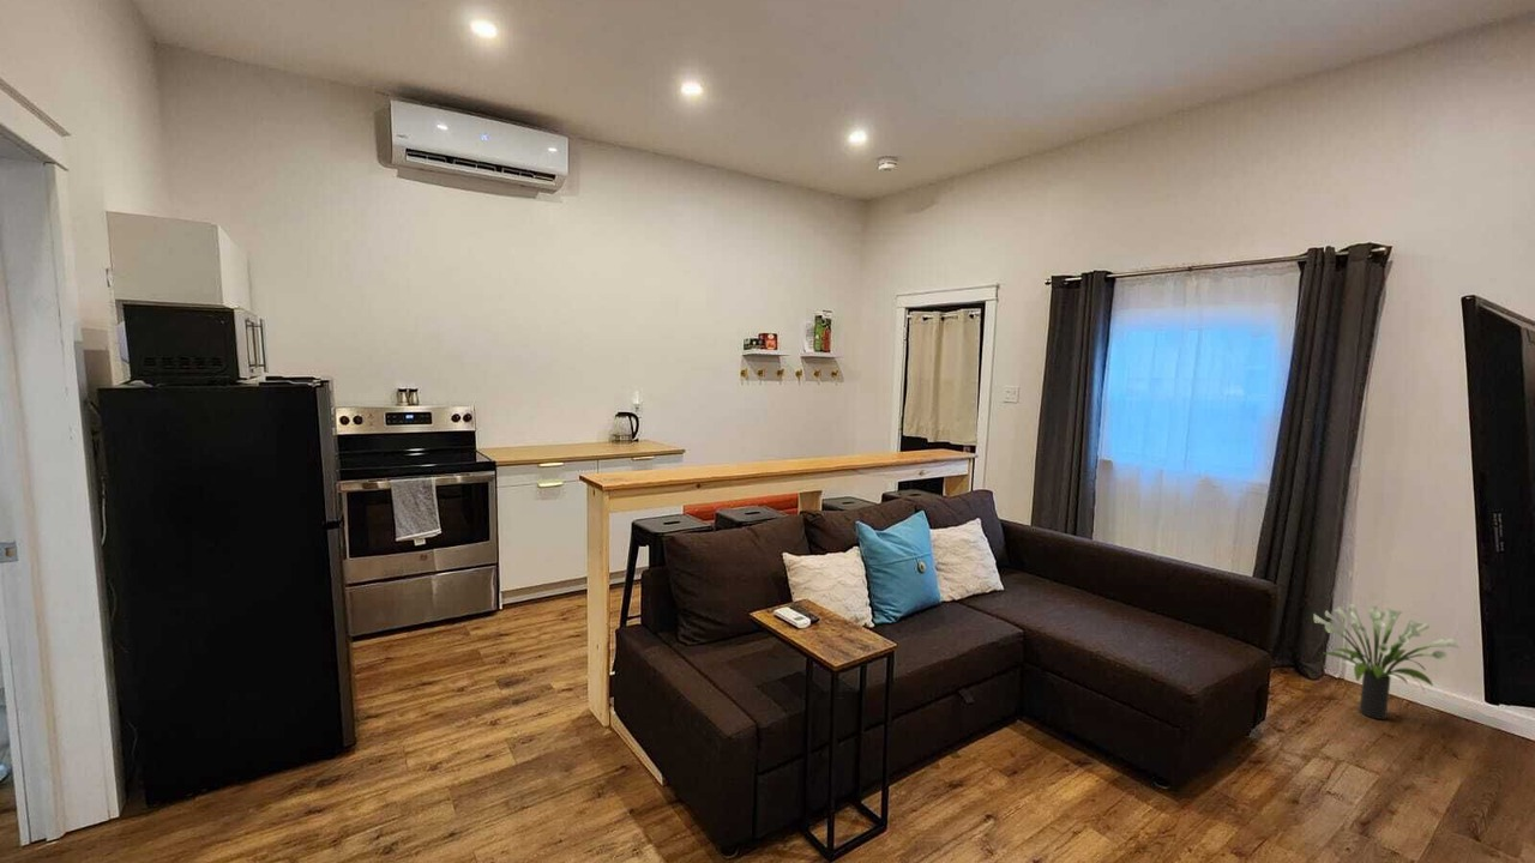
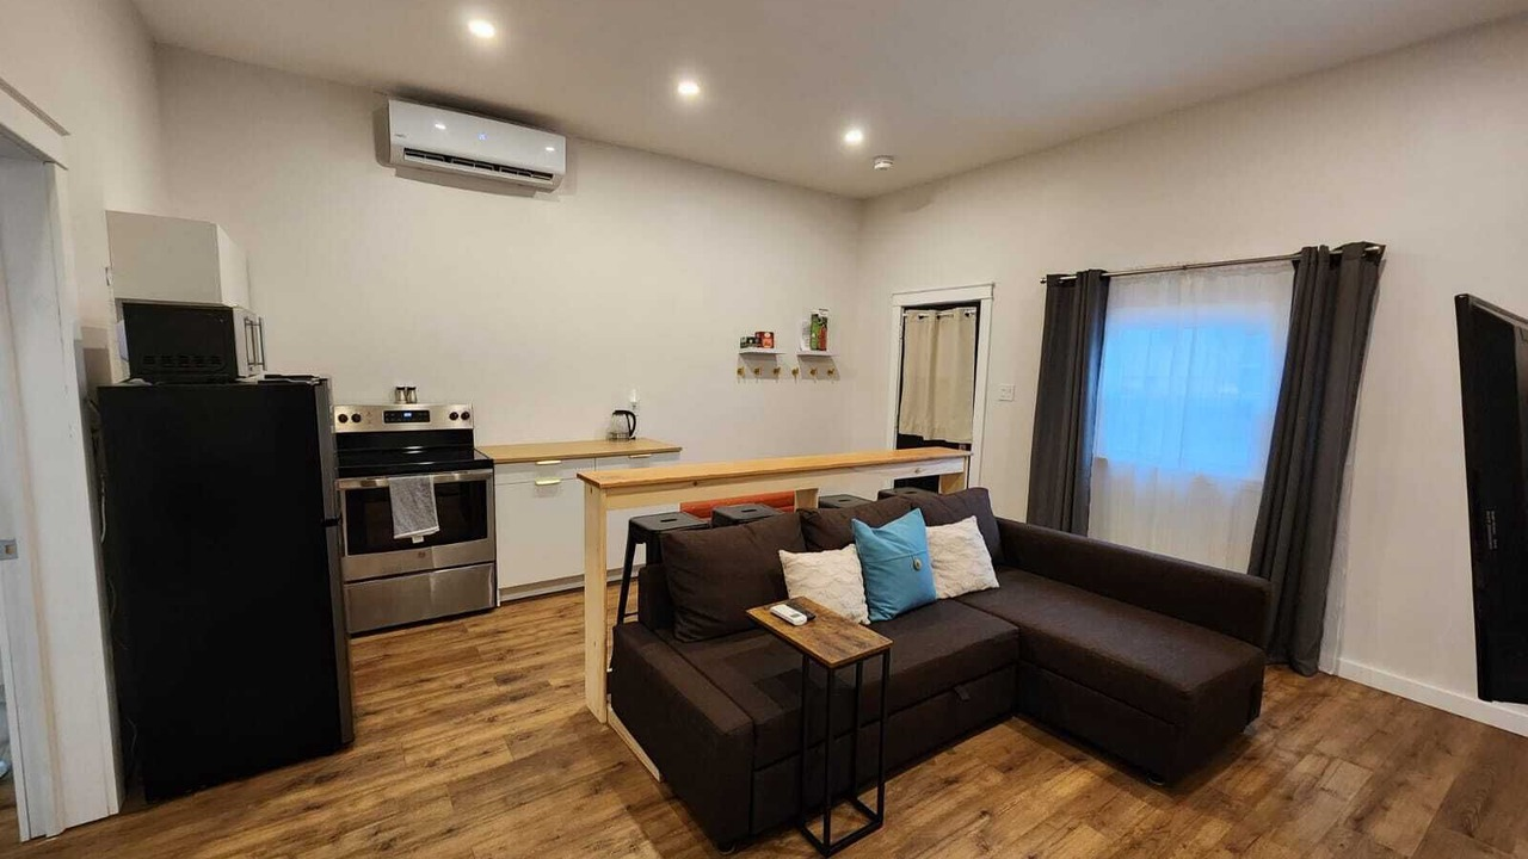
- potted plant (1379, 659)
